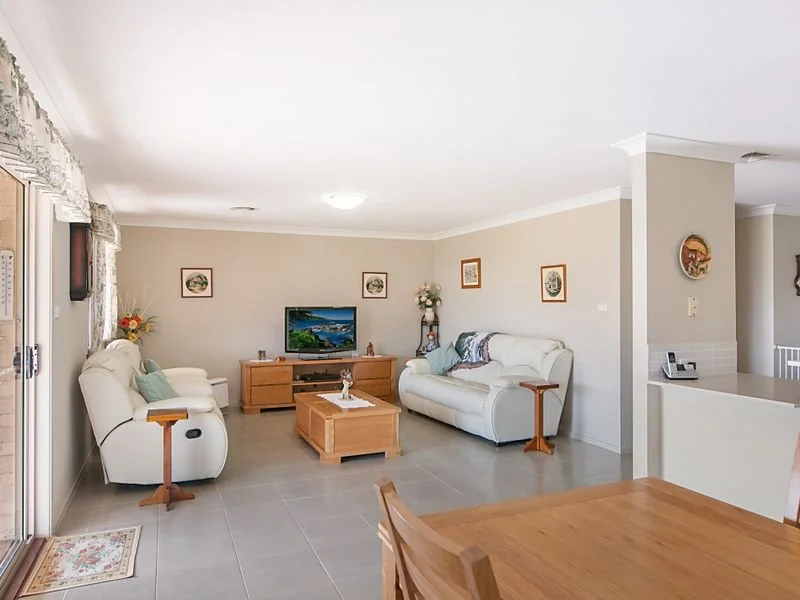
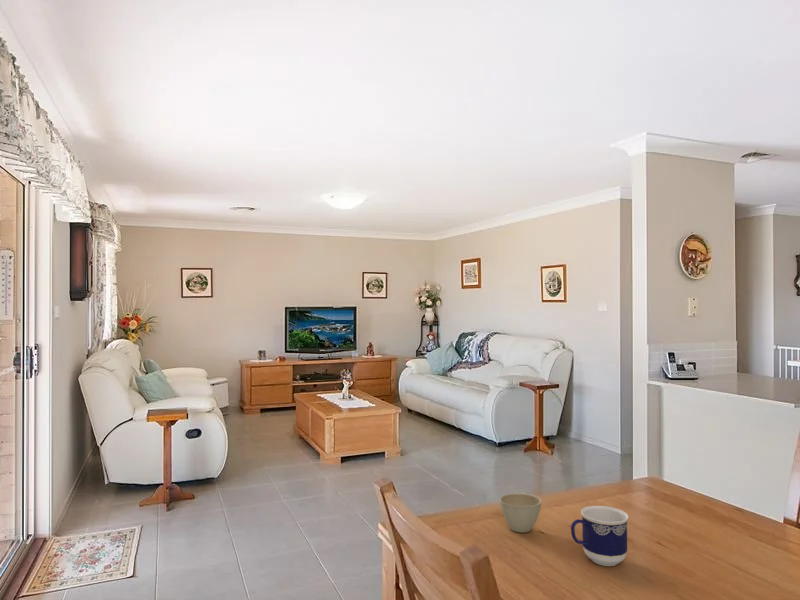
+ cup (598, 537)
+ flower pot (520, 514)
